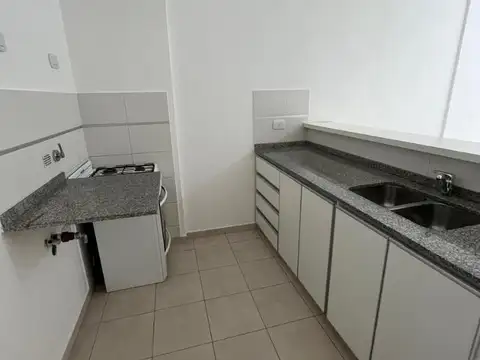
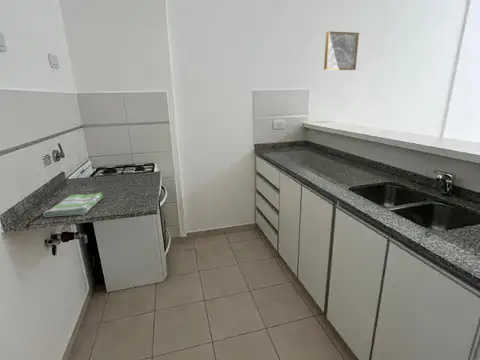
+ dish towel (75, 202)
+ wall art (341, 51)
